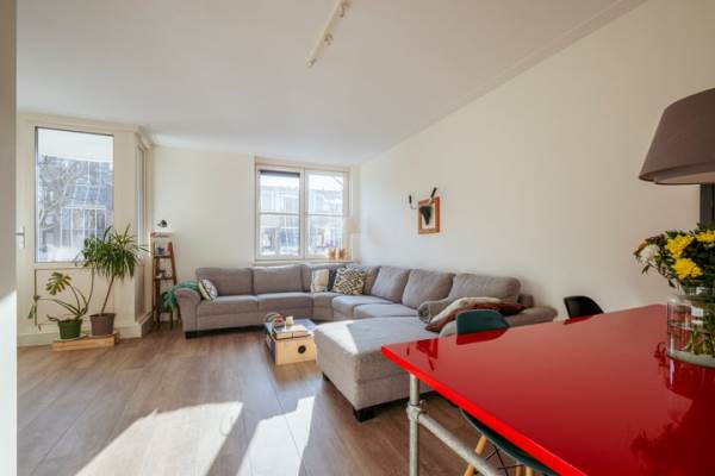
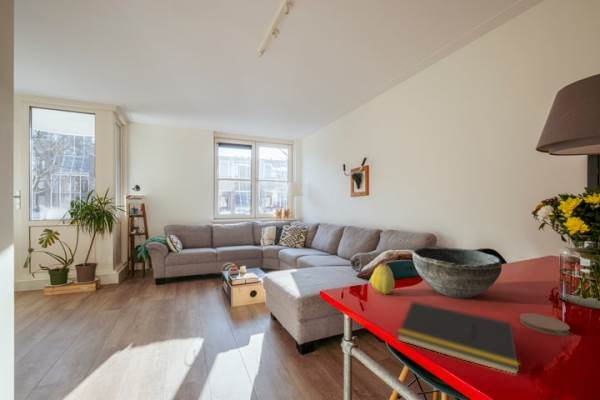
+ coaster (543, 323)
+ bowl (453, 272)
+ notepad (454, 331)
+ fruit (382, 277)
